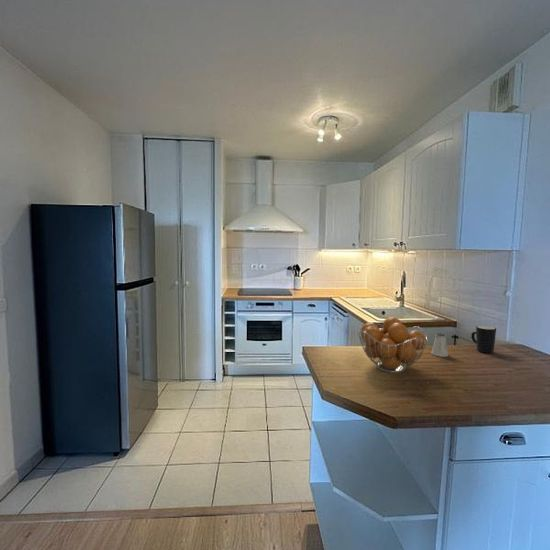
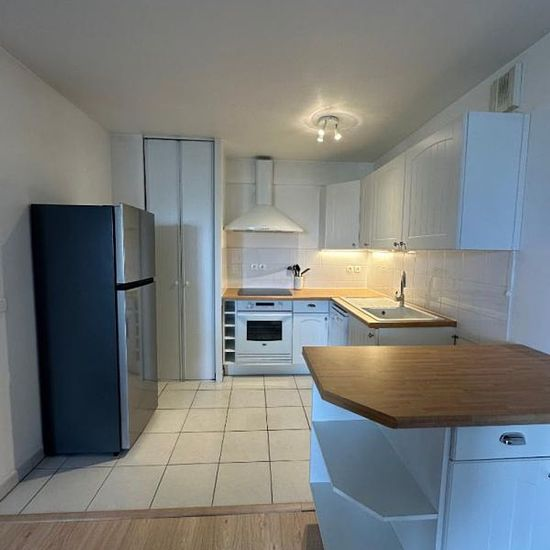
- fruit basket (391, 343)
- saltshaker (440, 344)
- mug (482, 338)
